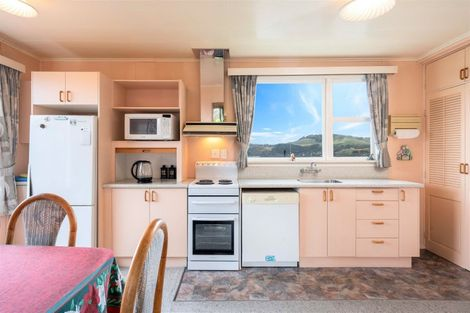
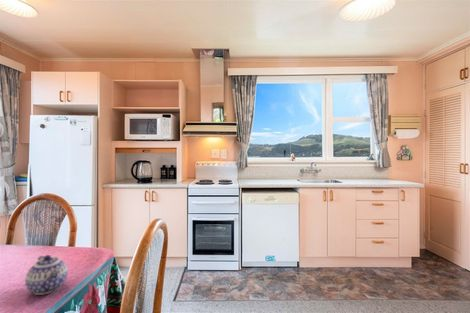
+ teapot (47, 272)
